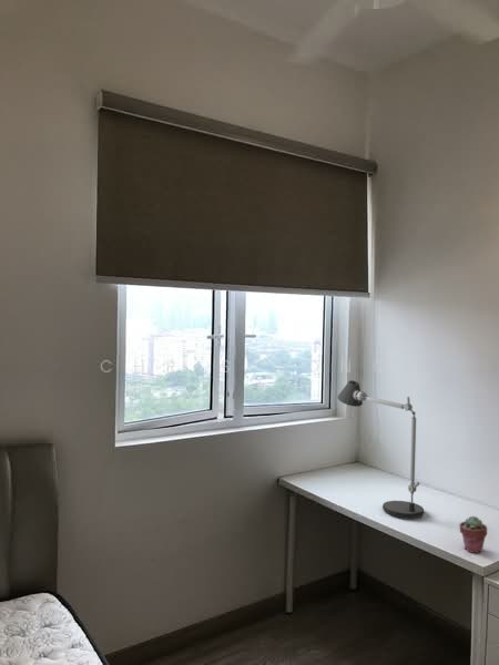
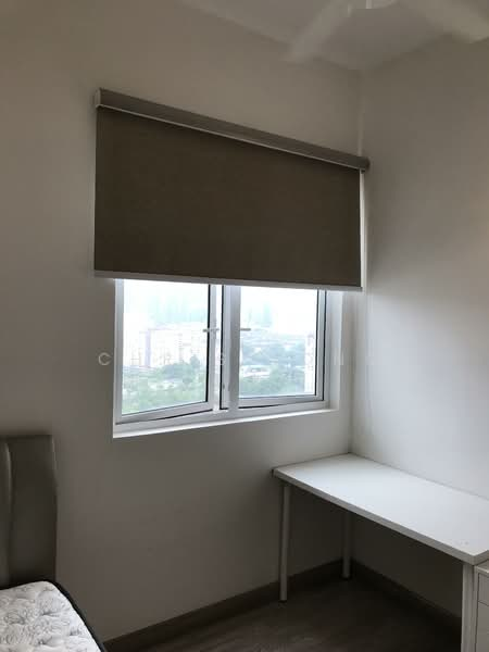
- potted succulent (472, 532)
- desk lamp (352, 417)
